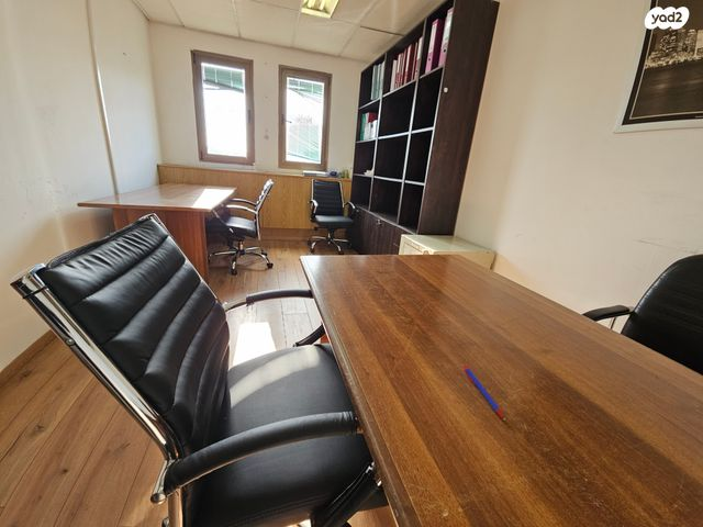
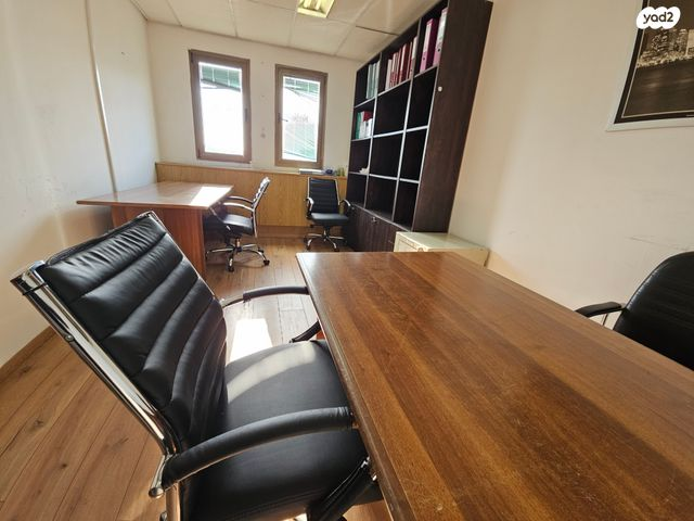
- pen (482, 390)
